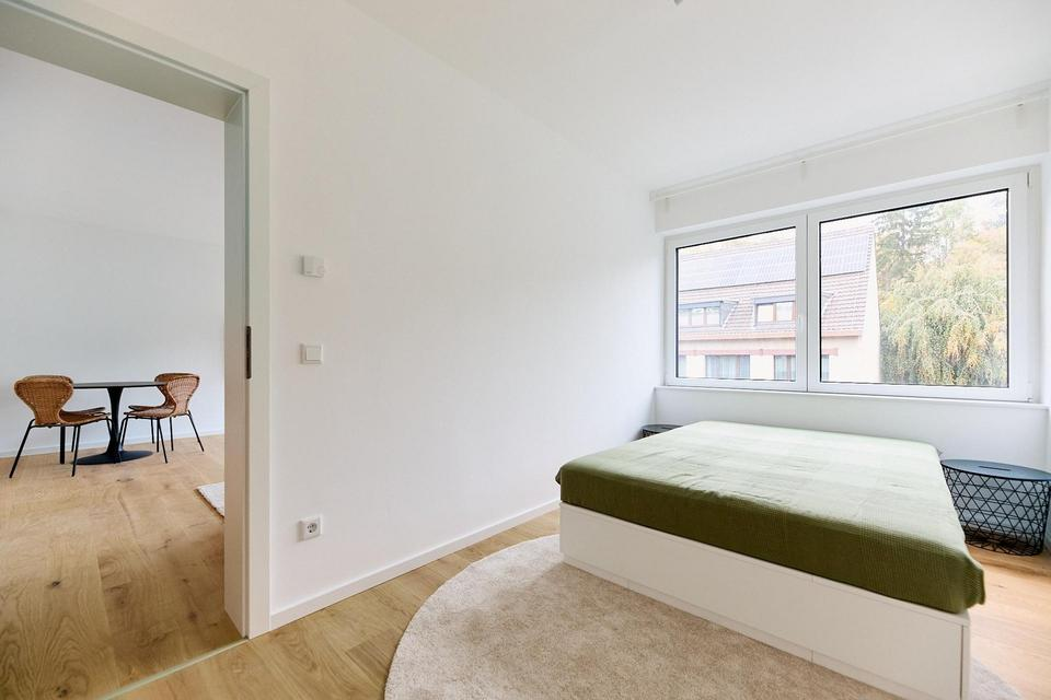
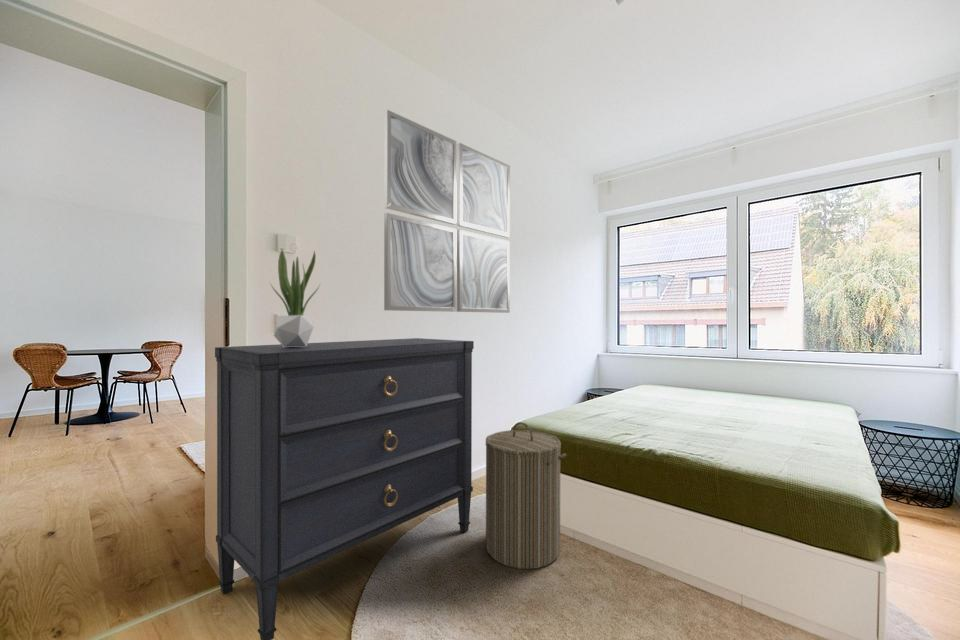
+ dresser (361, 450)
+ potted plant (293, 297)
+ laundry hamper (522, 485)
+ wall art (457, 225)
